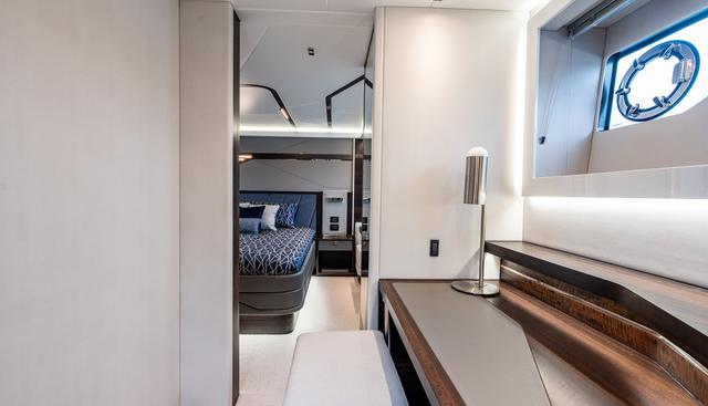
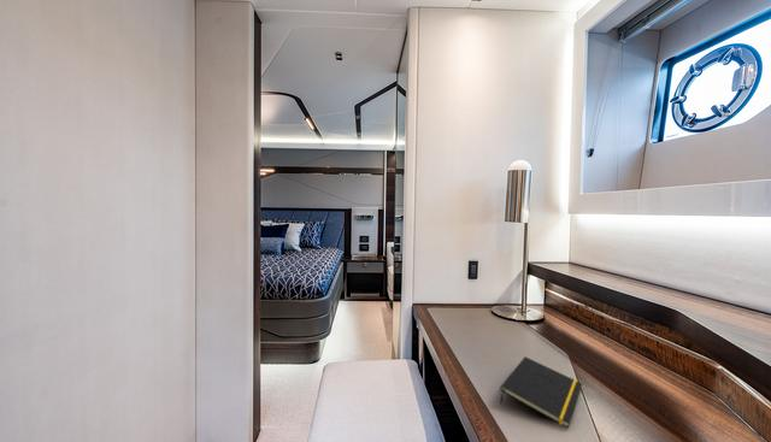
+ notepad (542, 387)
